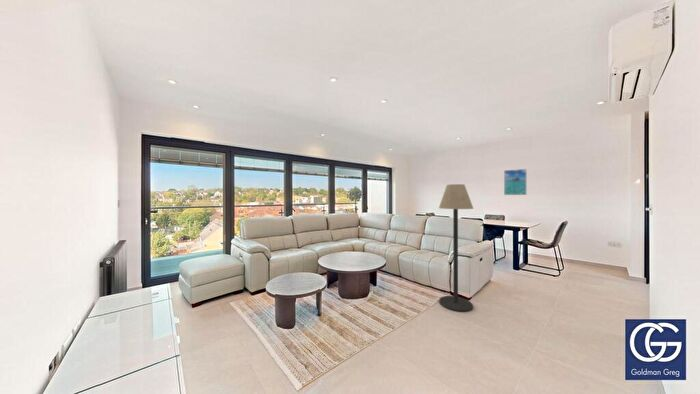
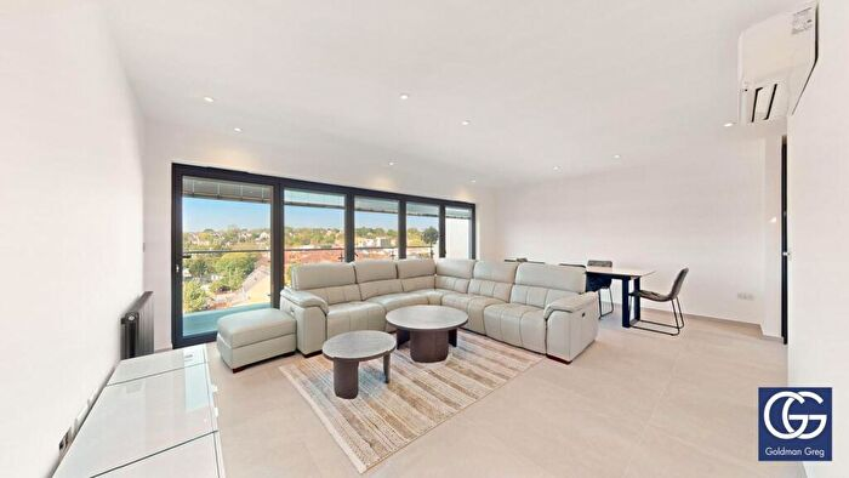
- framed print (515, 182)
- floor lamp (455, 244)
